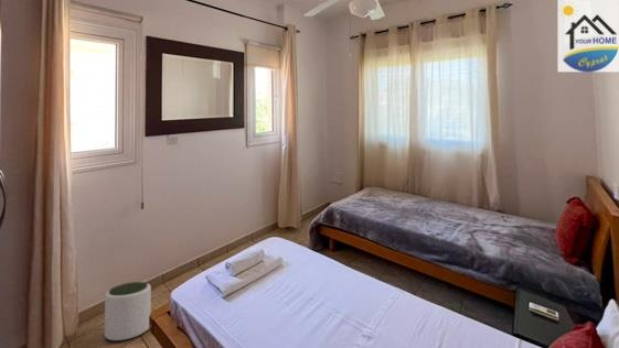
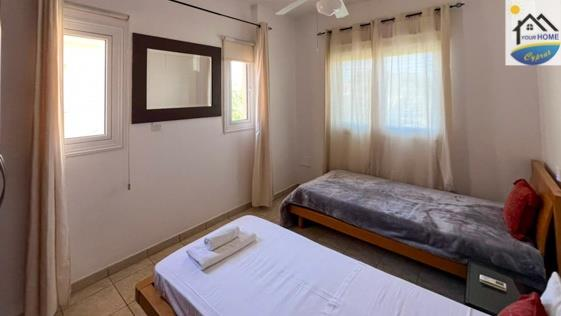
- plant pot (128, 309)
